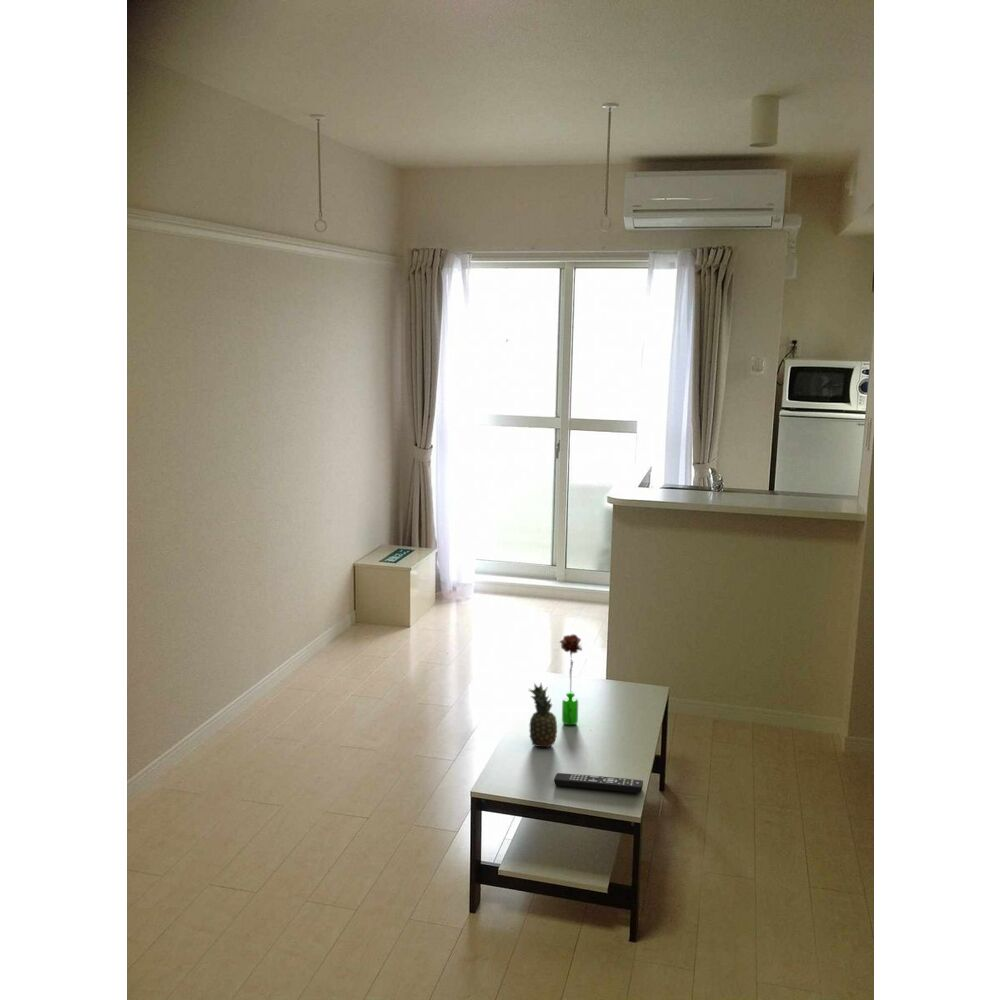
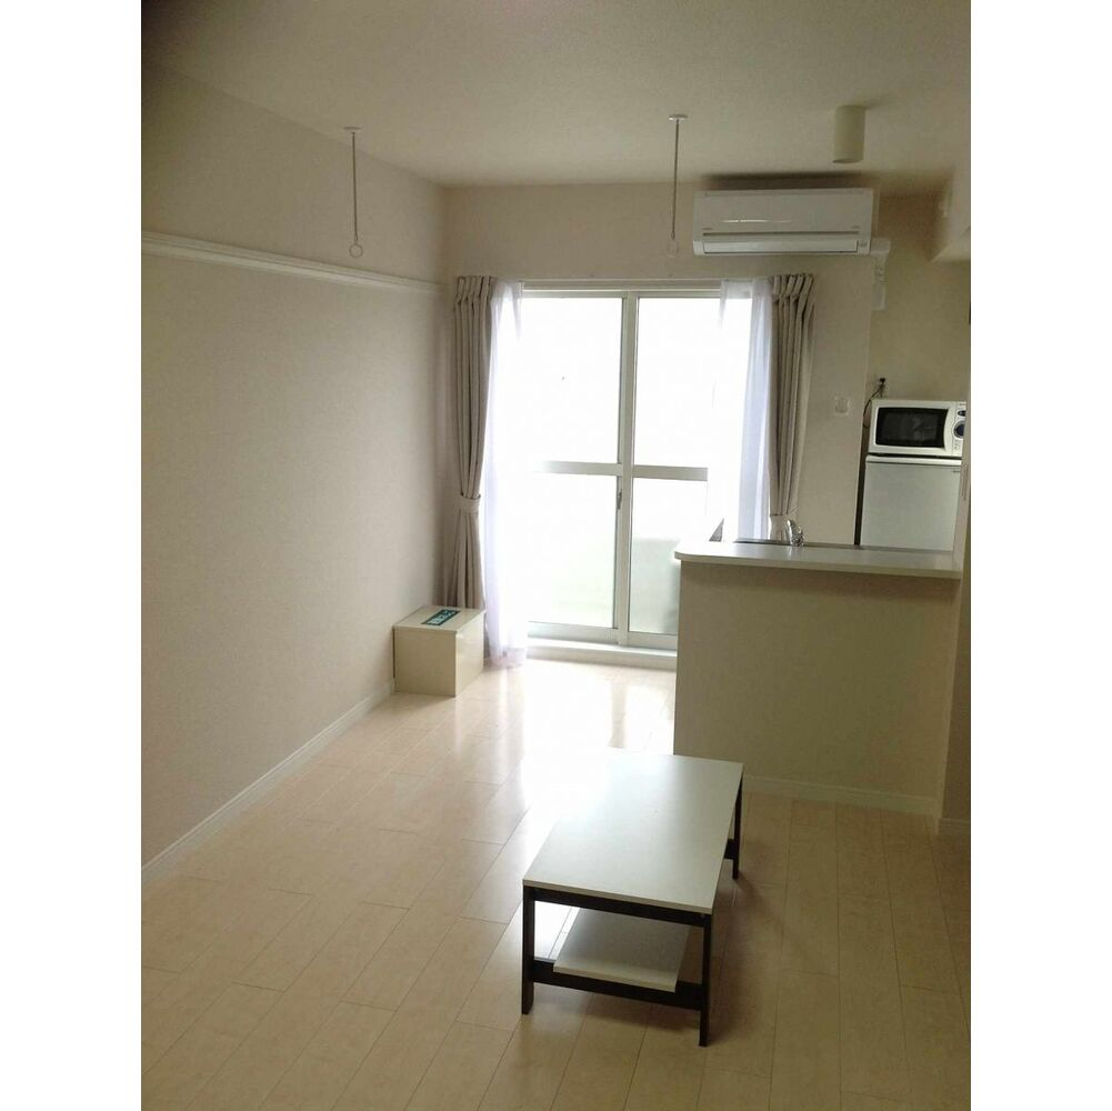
- flower (570, 679)
- remote control (598, 783)
- fruit (543, 713)
